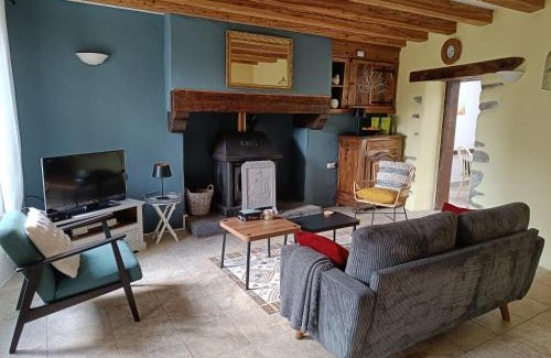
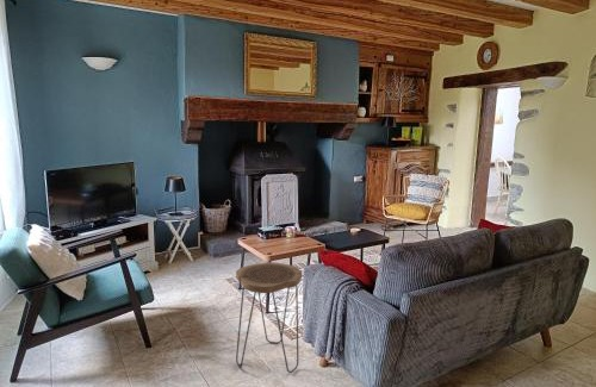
+ side table (263, 319)
